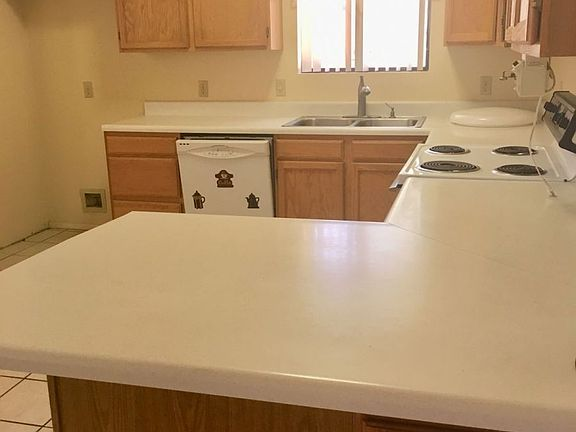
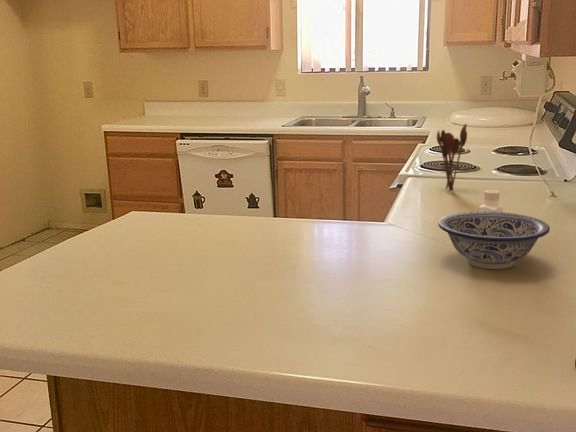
+ pepper shaker (490, 211)
+ bowl (491, 243)
+ utensil holder (452, 157)
